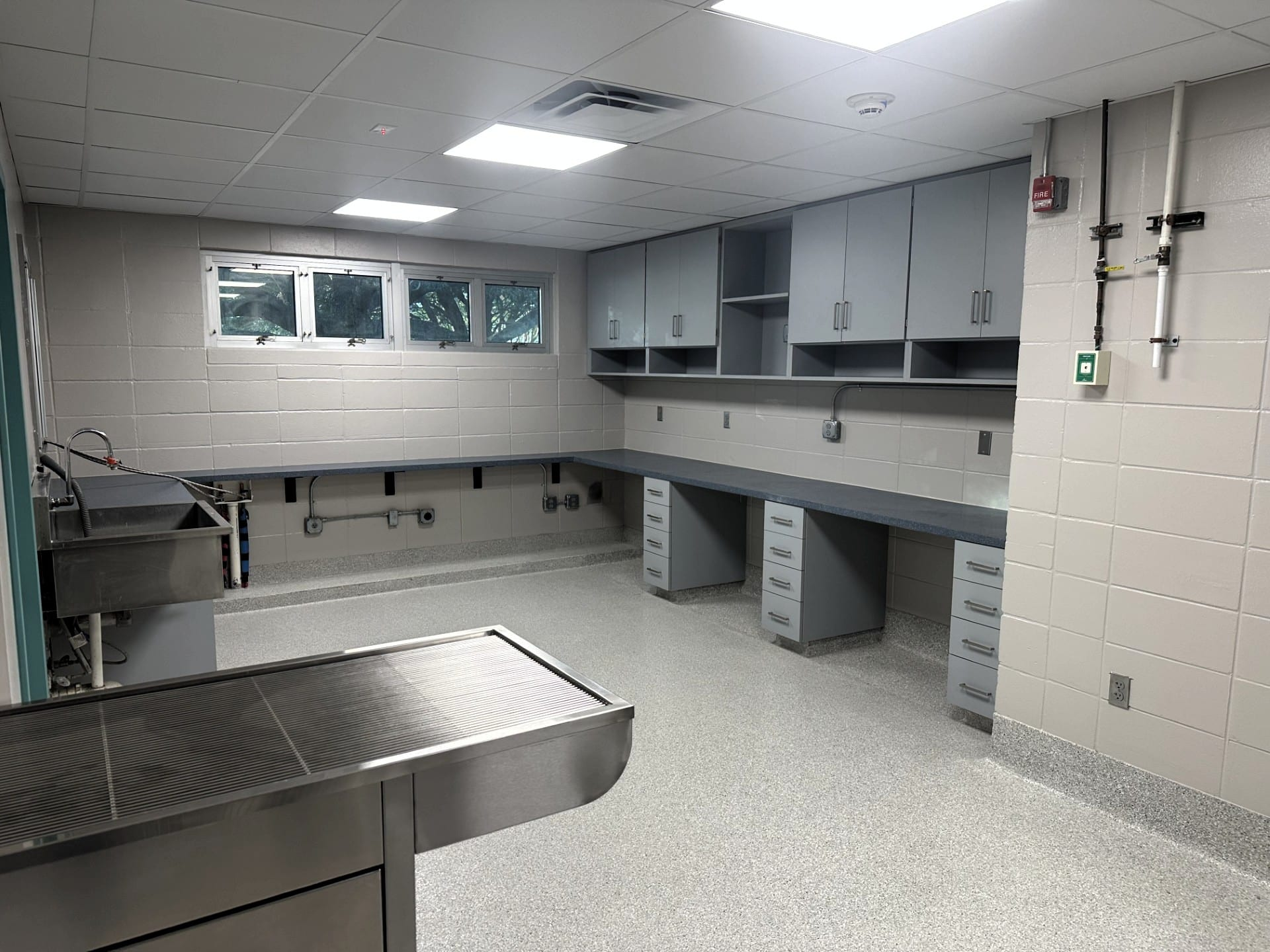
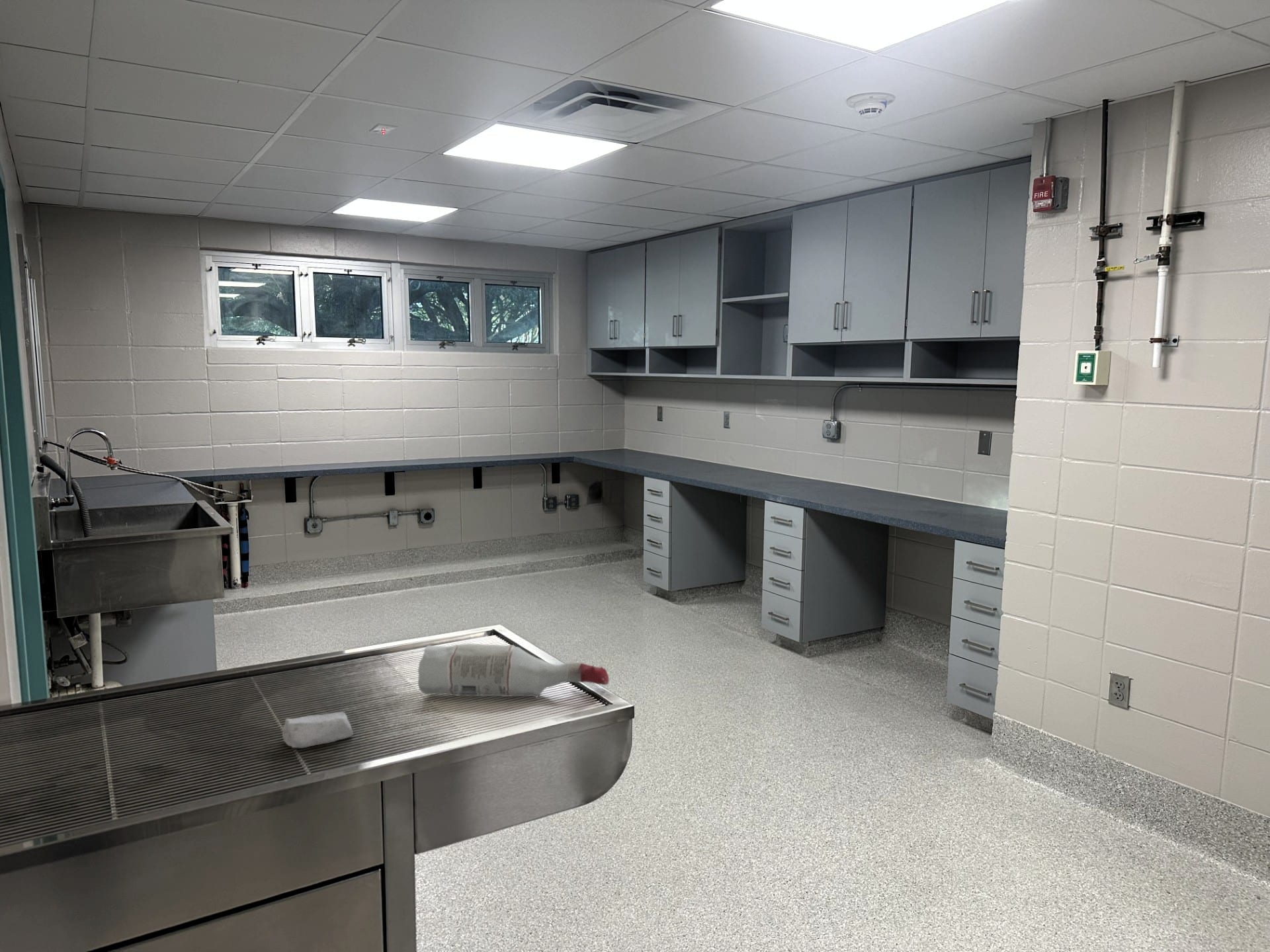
+ soap bar (318, 726)
+ spray bottle (515, 669)
